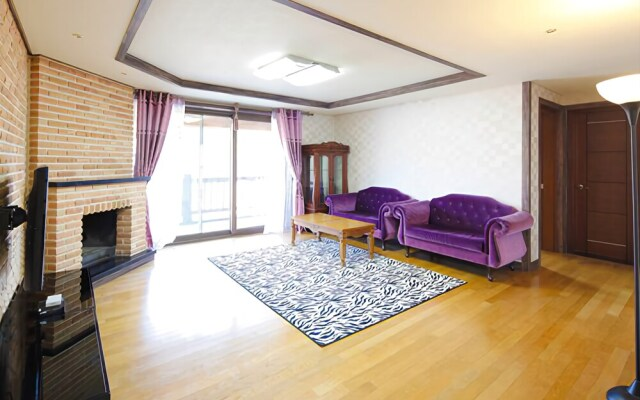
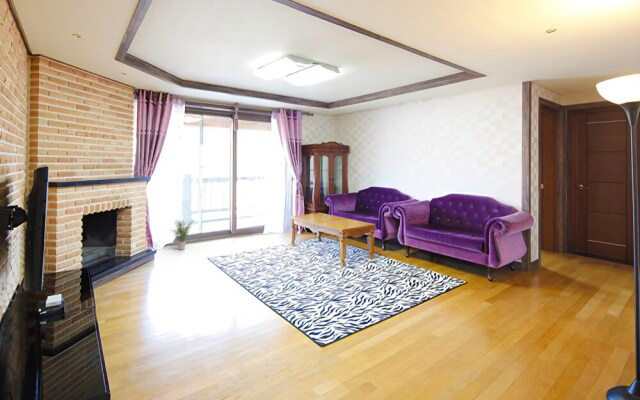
+ potted plant (181, 234)
